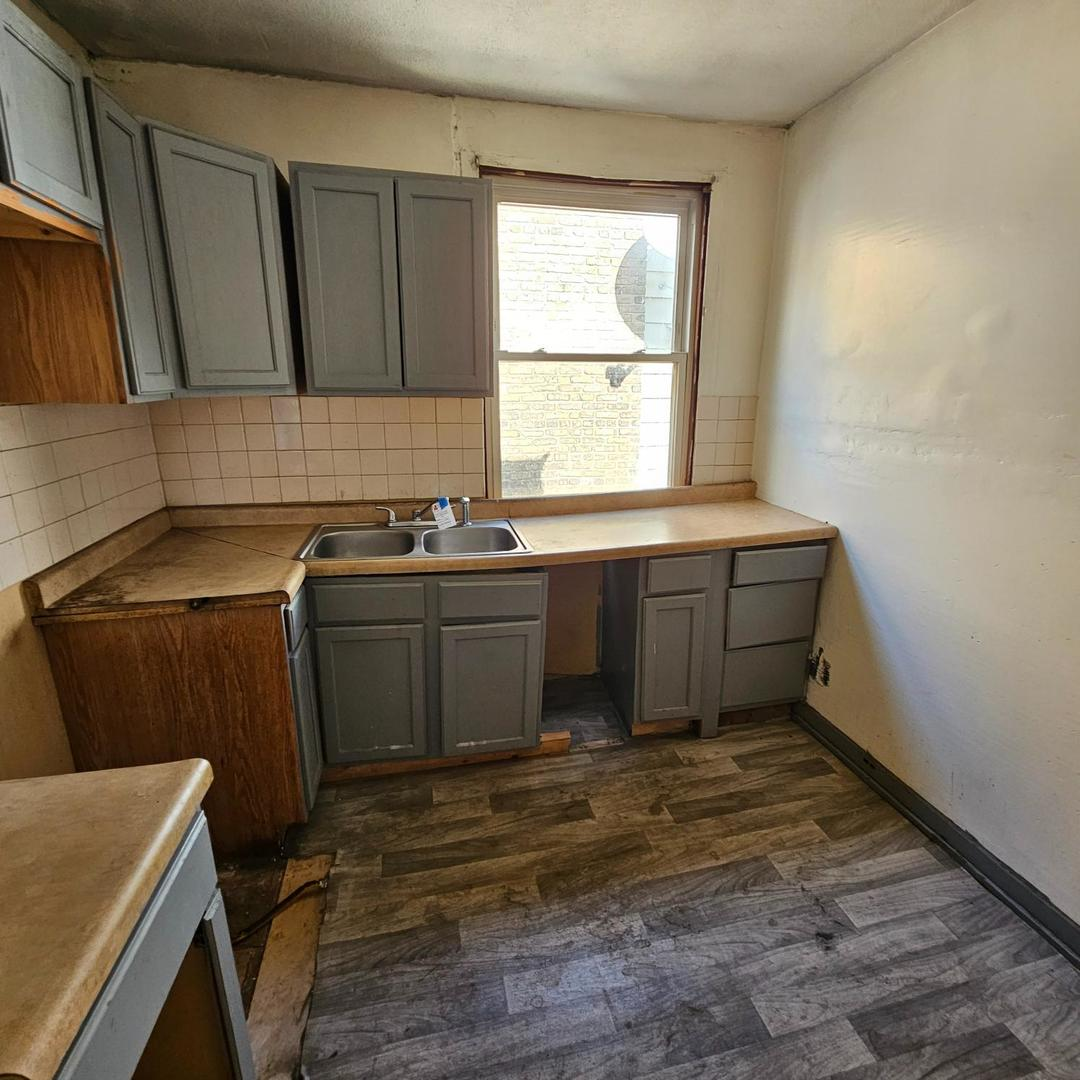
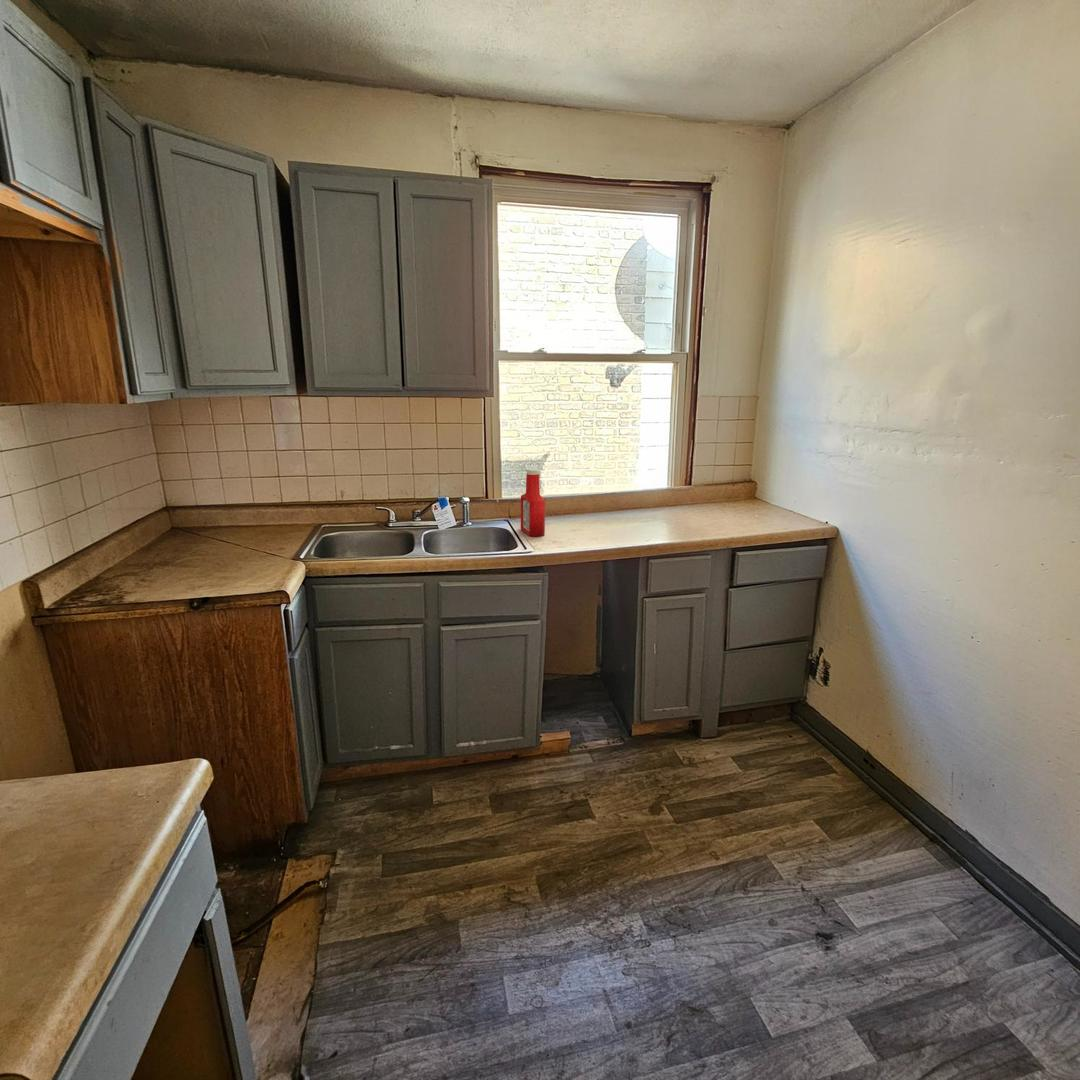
+ soap bottle (532, 501)
